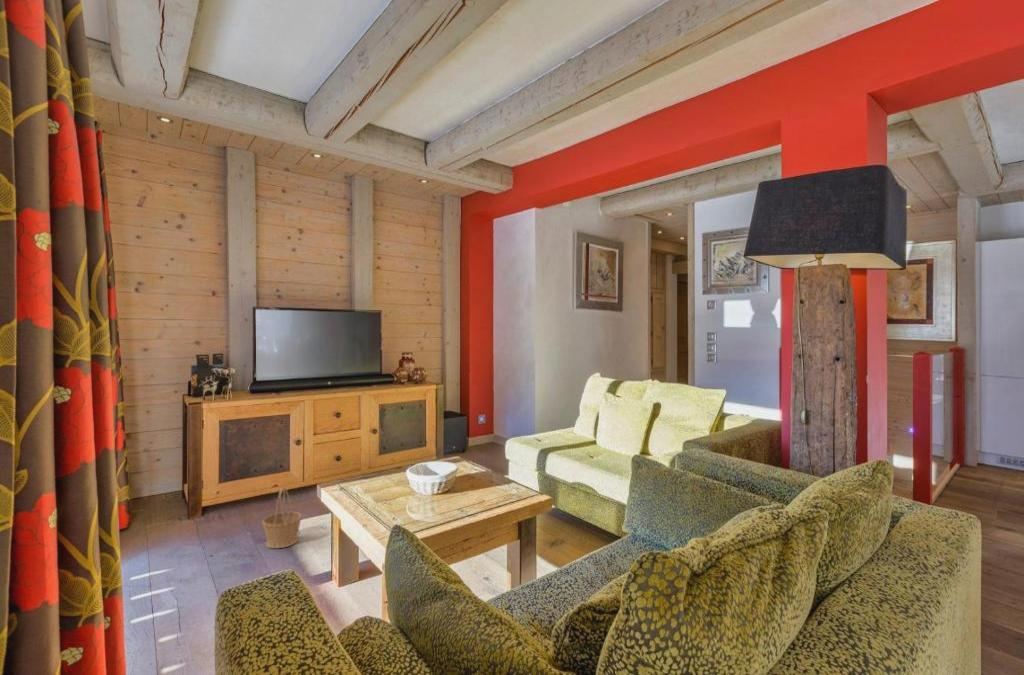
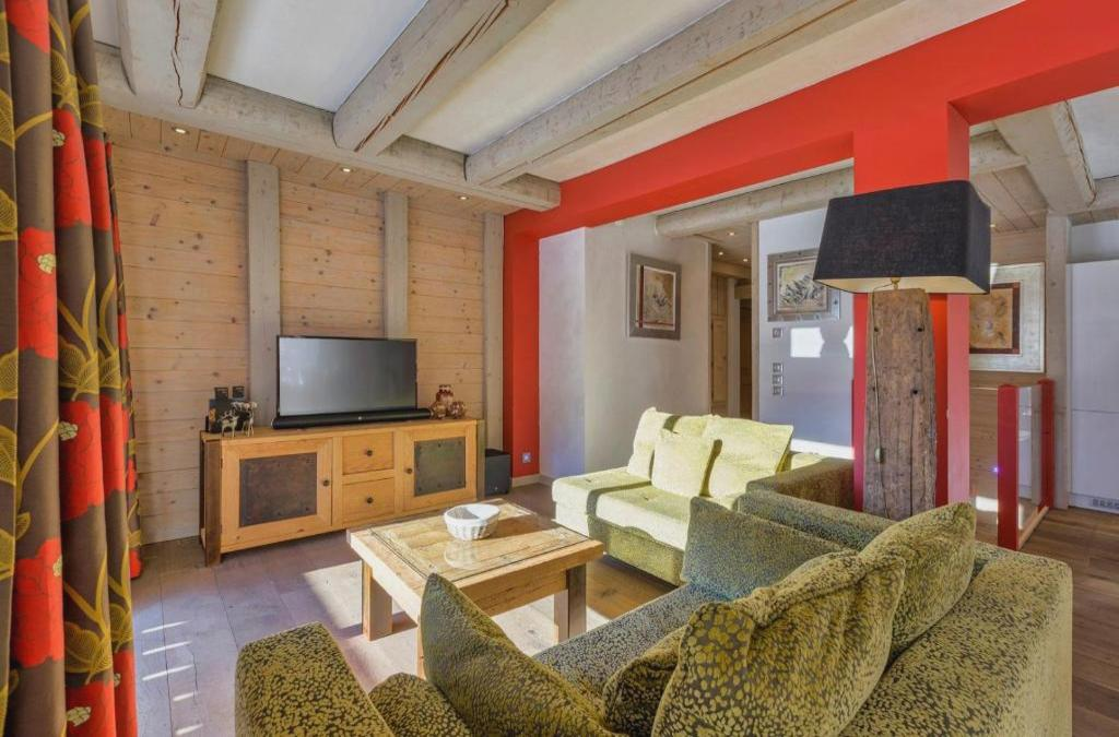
- basket (282, 515)
